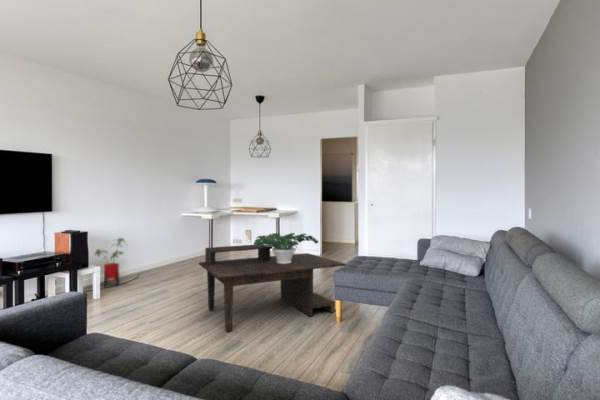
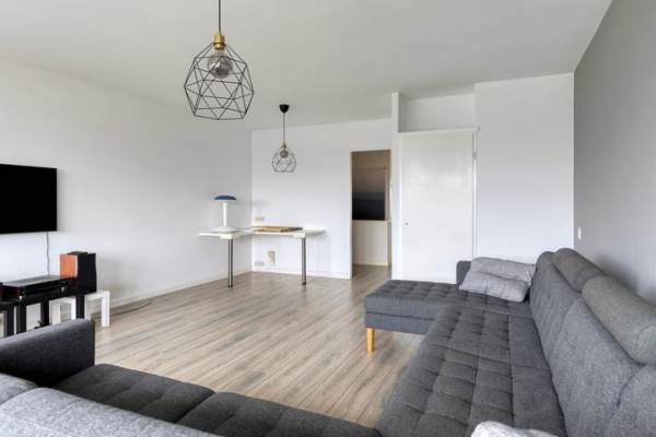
- coffee table (271, 279)
- potted plant (288, 248)
- house plant (113, 261)
